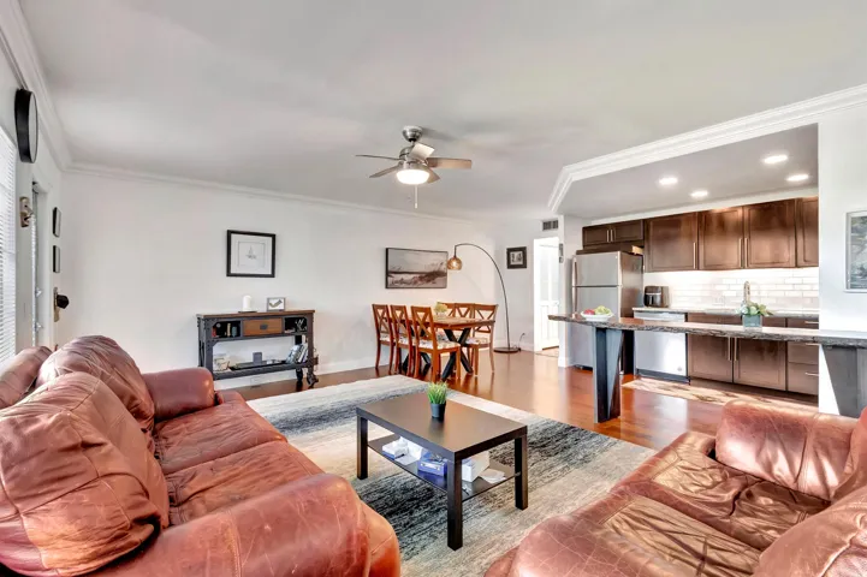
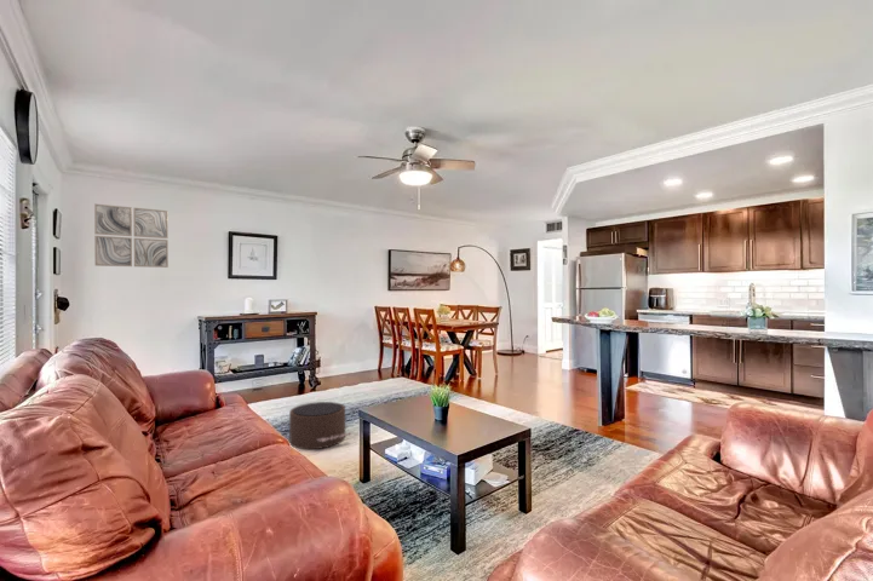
+ pouf (322, 422)
+ wall art (131, 237)
